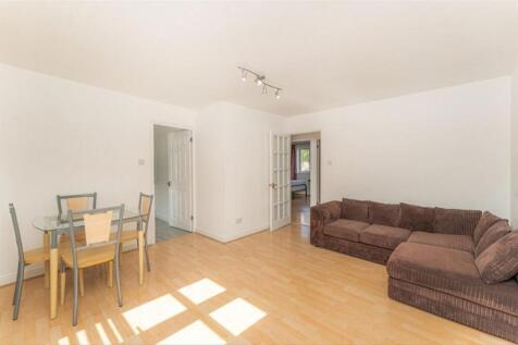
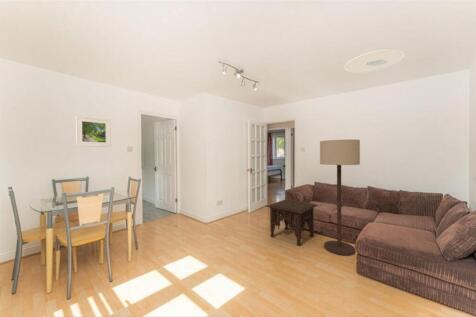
+ ceiling light (372, 60)
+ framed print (94, 132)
+ floor lamp (339, 195)
+ side table (292, 220)
